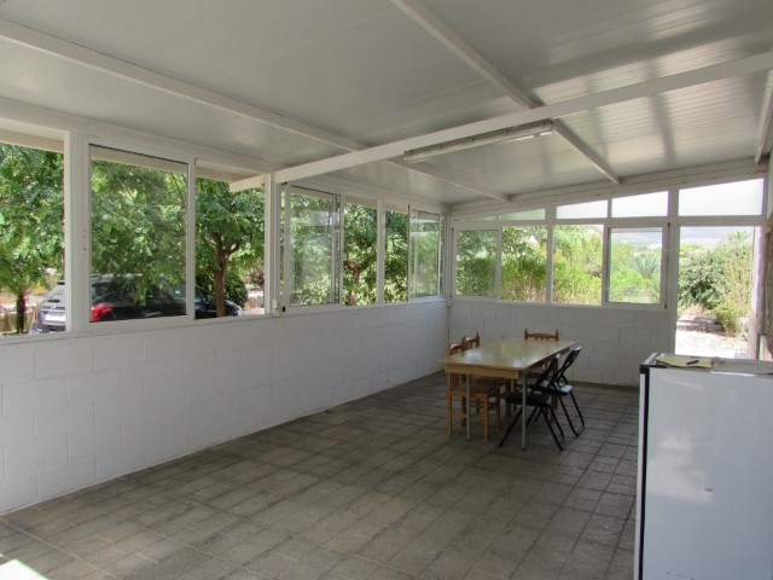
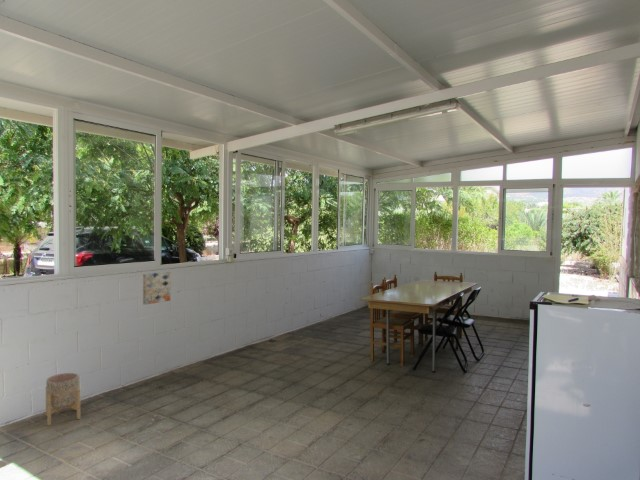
+ wall art (157, 287)
+ planter (62, 397)
